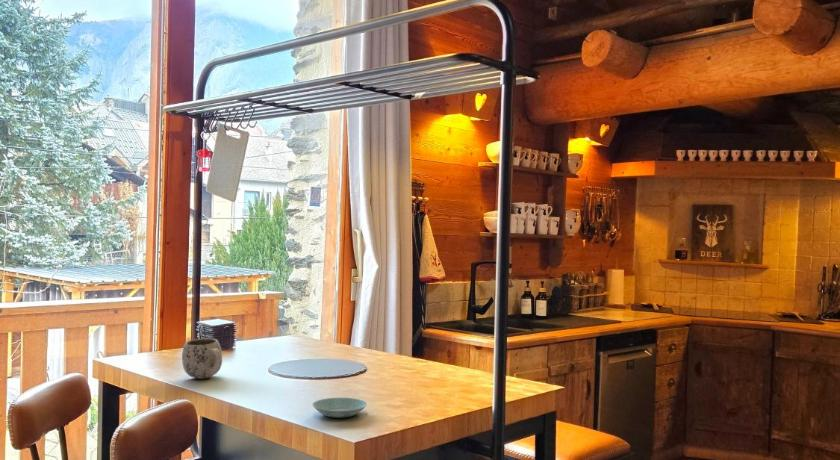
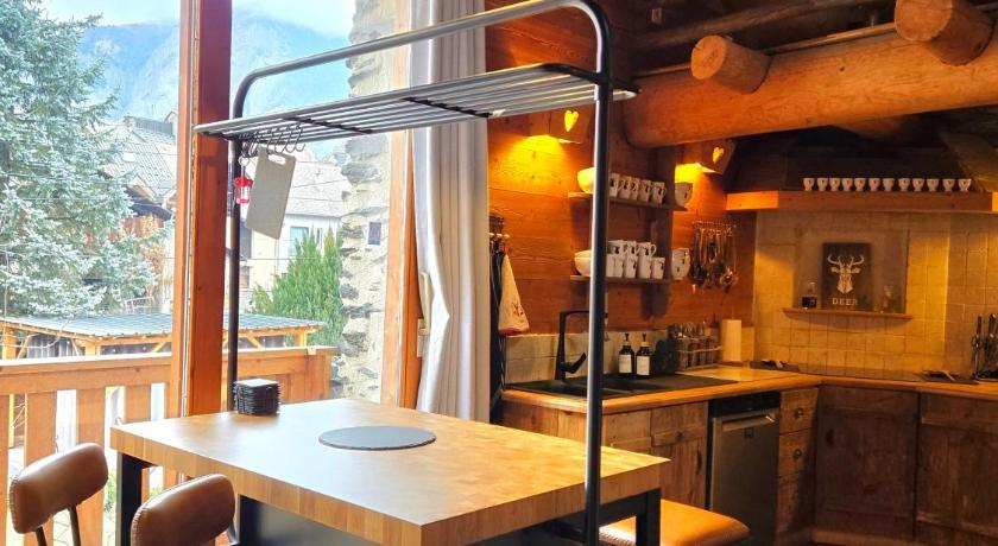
- mug (205, 359)
- saucer (339, 408)
